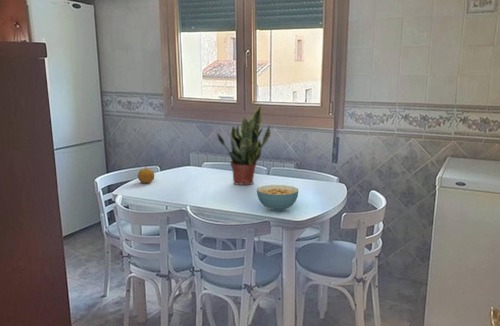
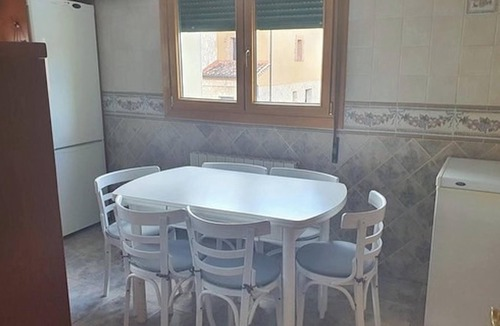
- potted plant (241, 144)
- cereal bowl (277, 199)
- fruit (146, 174)
